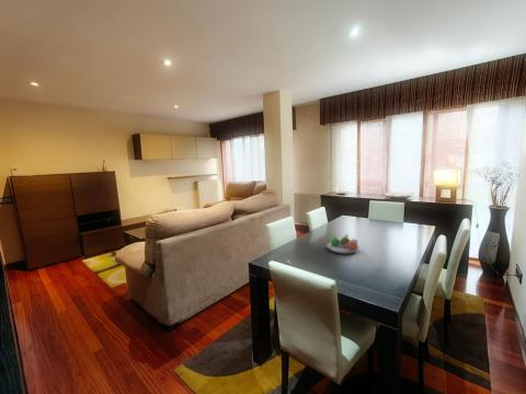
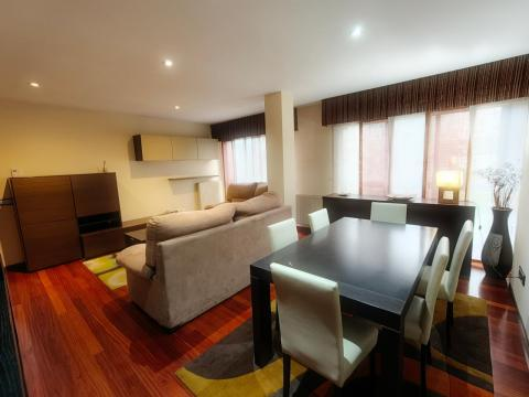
- fruit bowl (342, 242)
